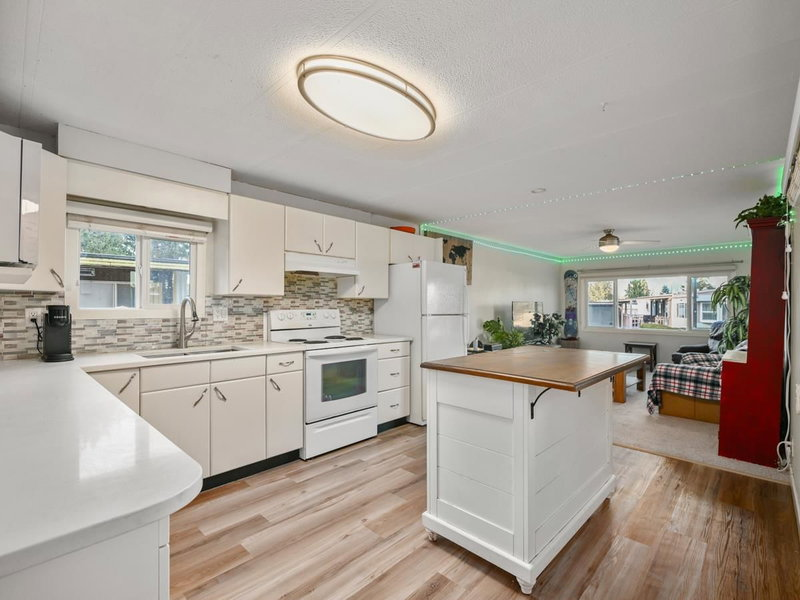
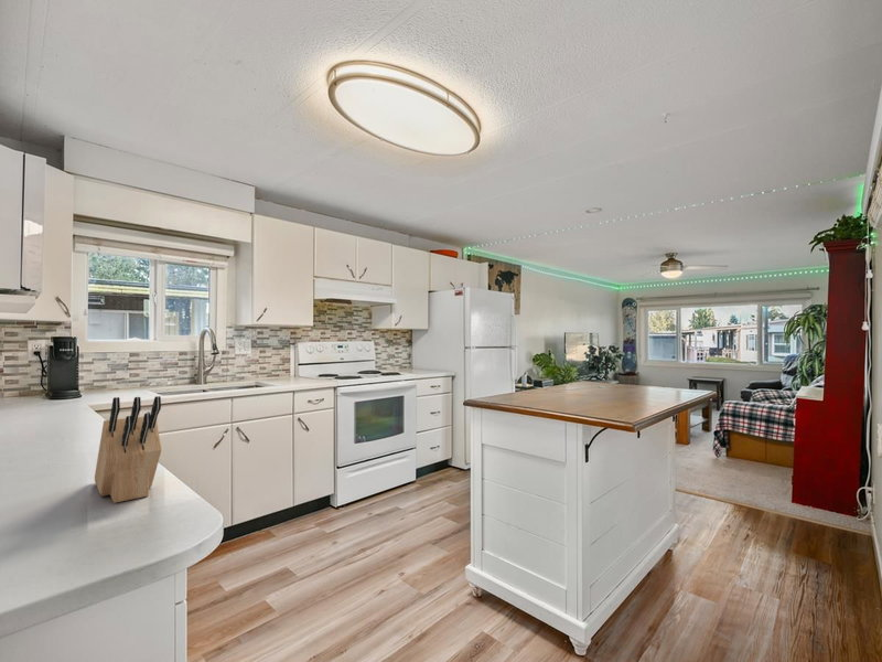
+ knife block (128, 440)
